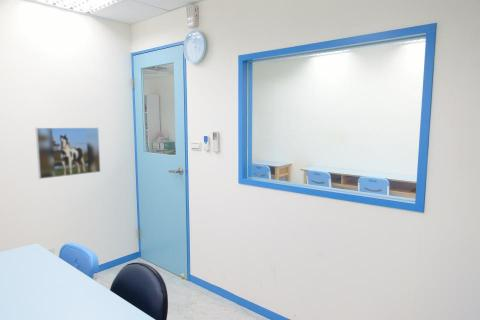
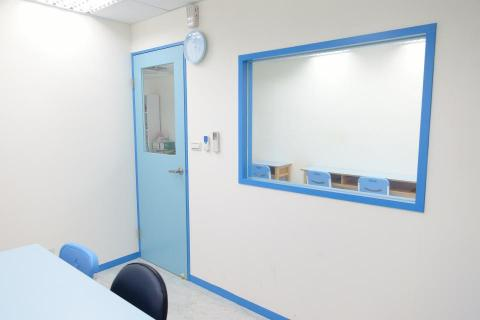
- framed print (70, 151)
